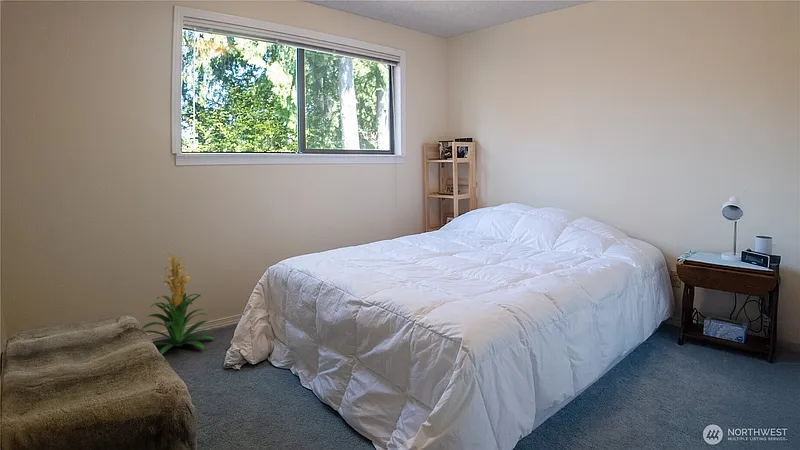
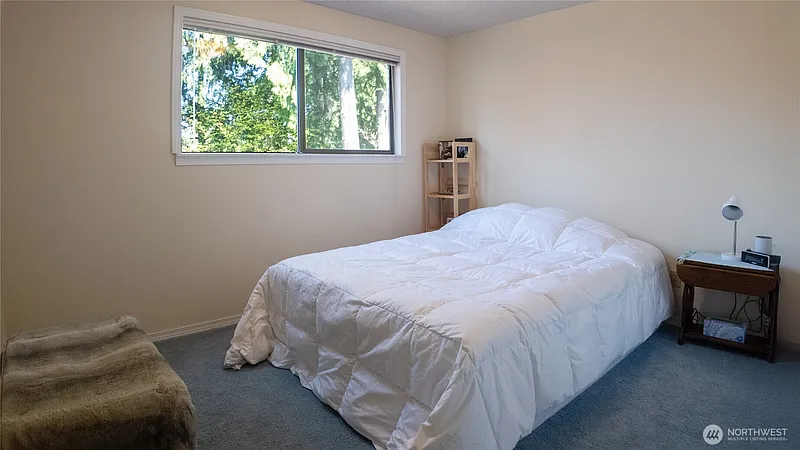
- indoor plant (177, 299)
